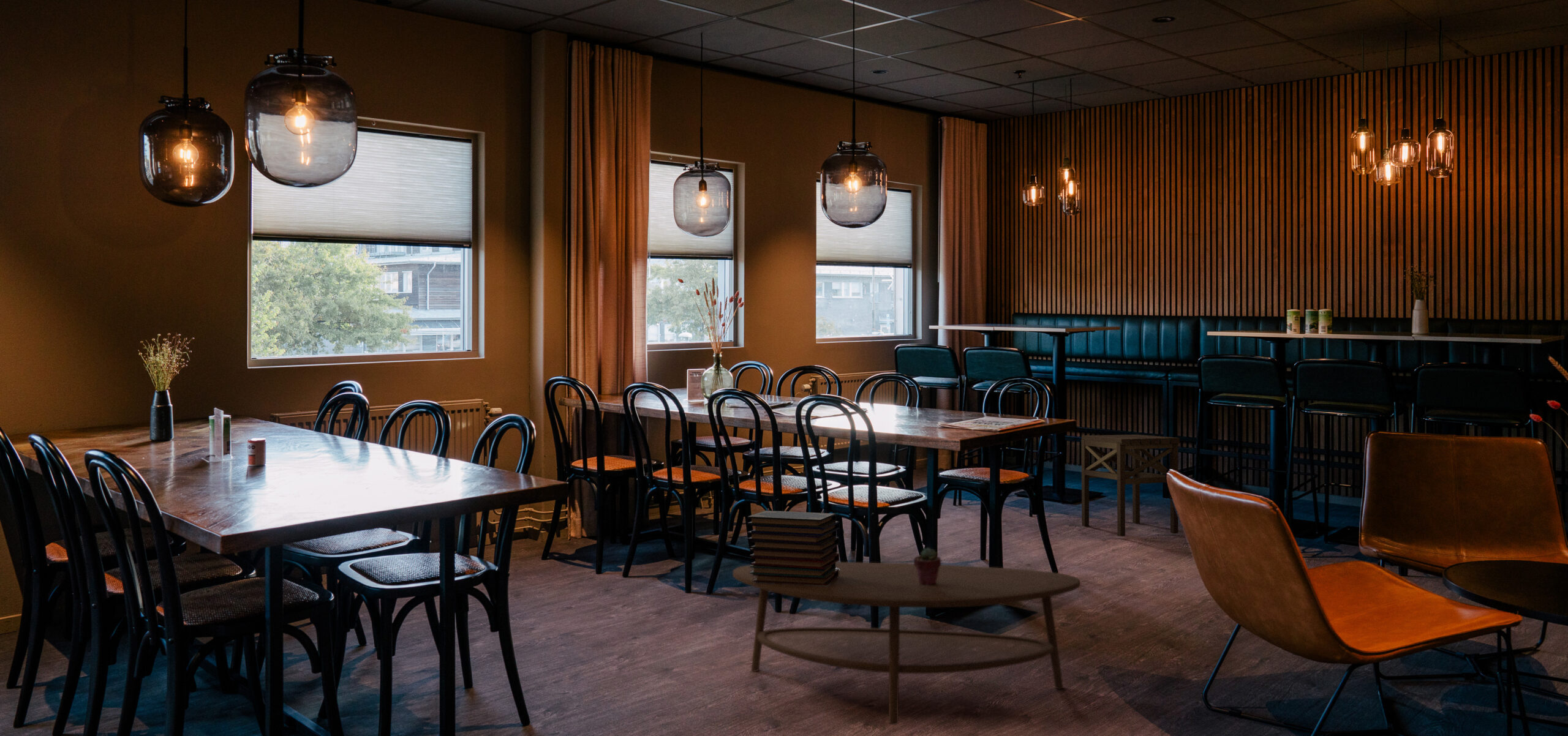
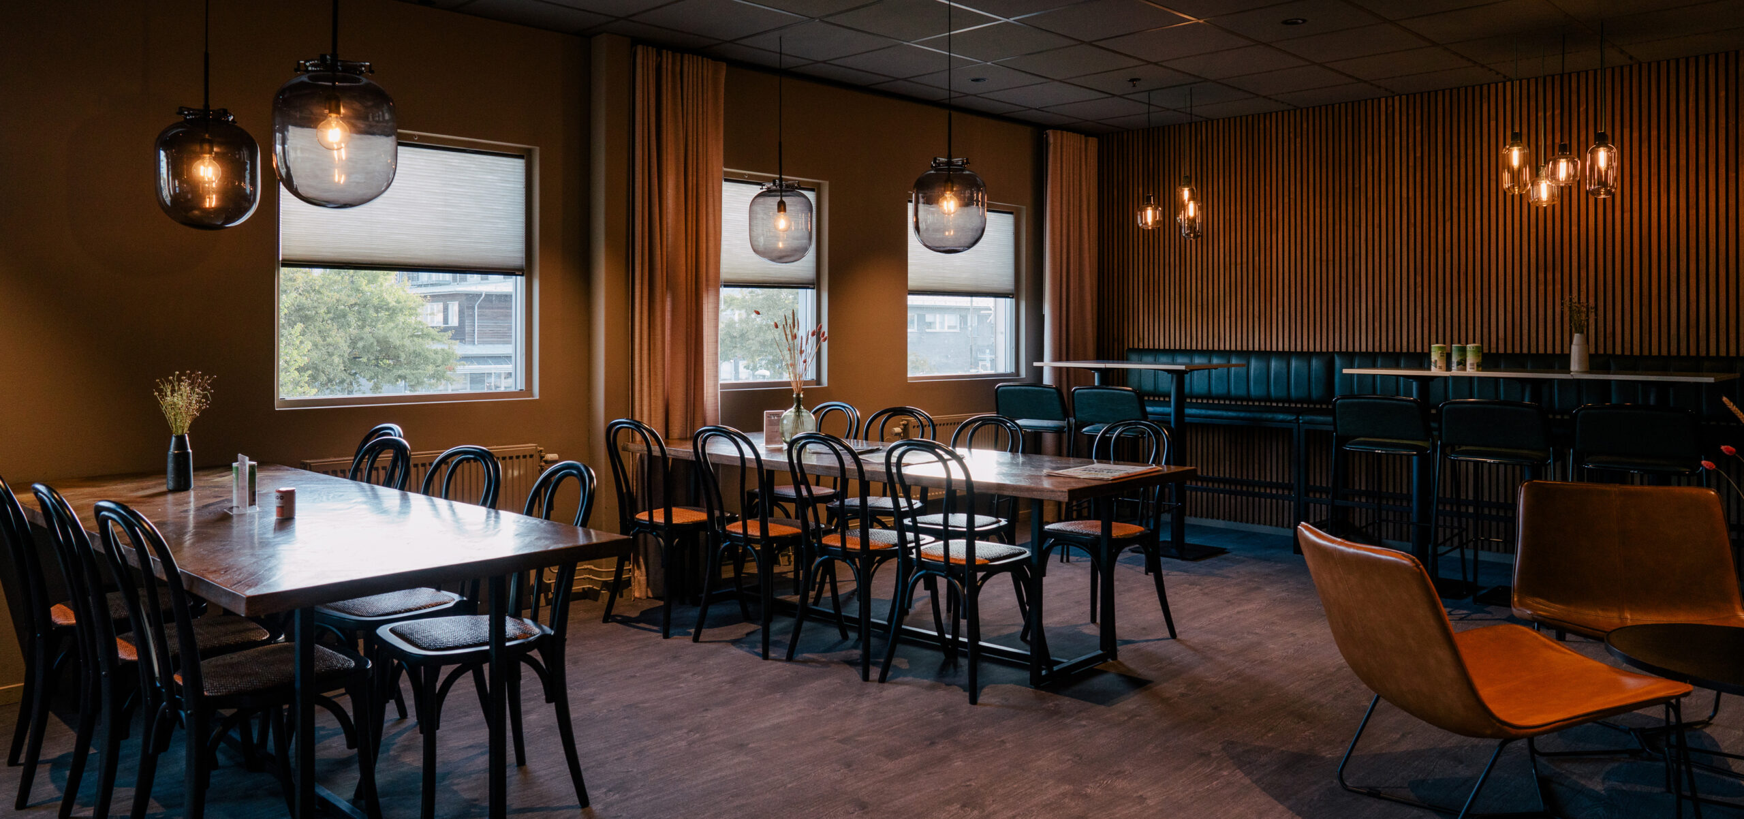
- coffee table (900, 637)
- side table (1129, 483)
- potted succulent (927, 565)
- book stack (793, 546)
